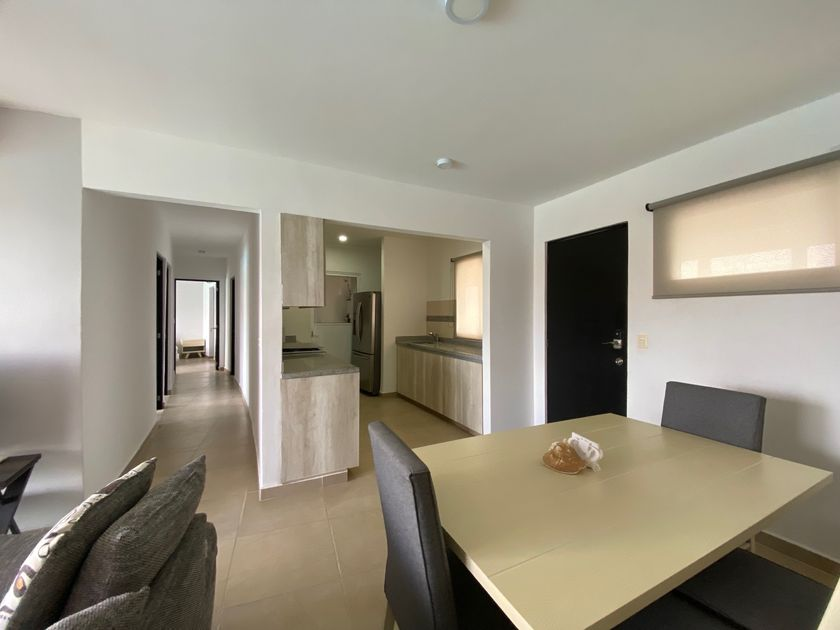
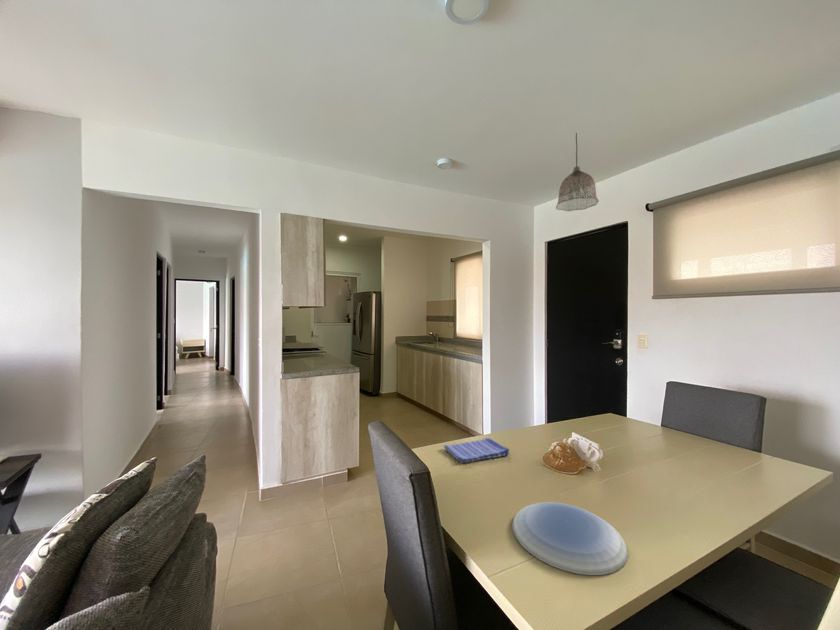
+ pendant lamp (576, 169)
+ dish towel (476, 448)
+ plate (566, 528)
